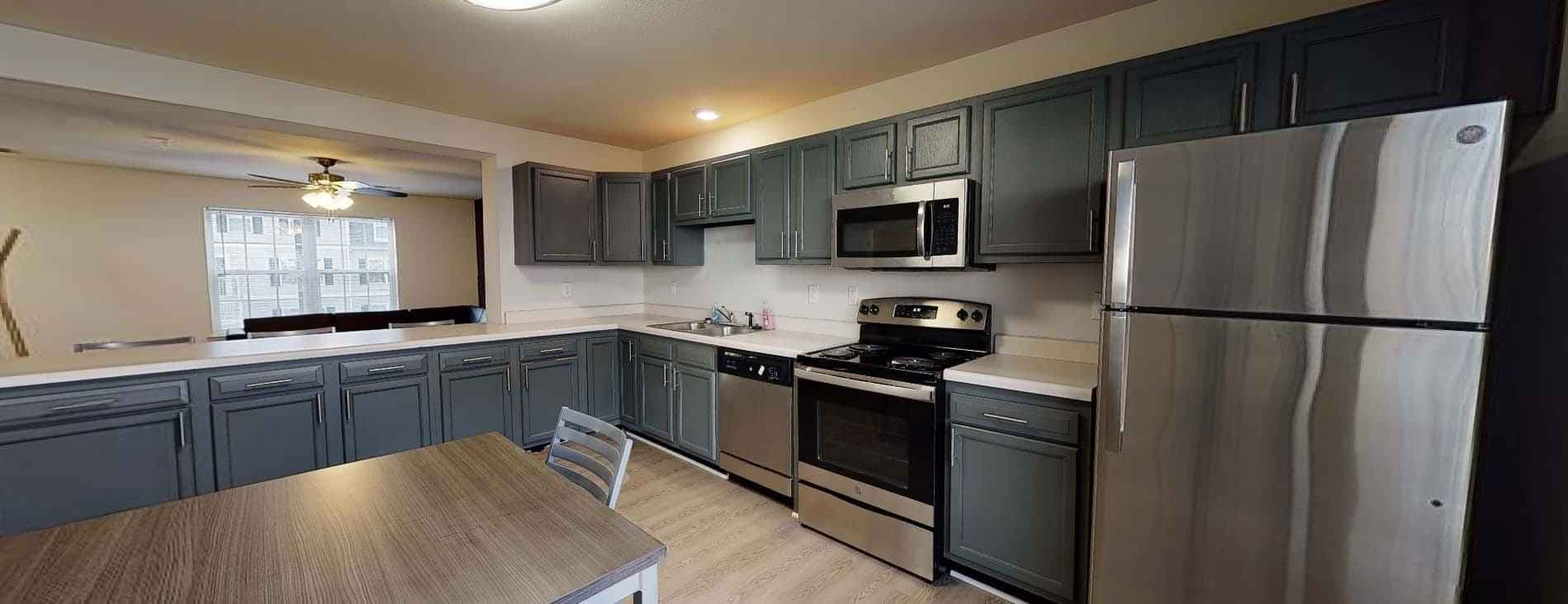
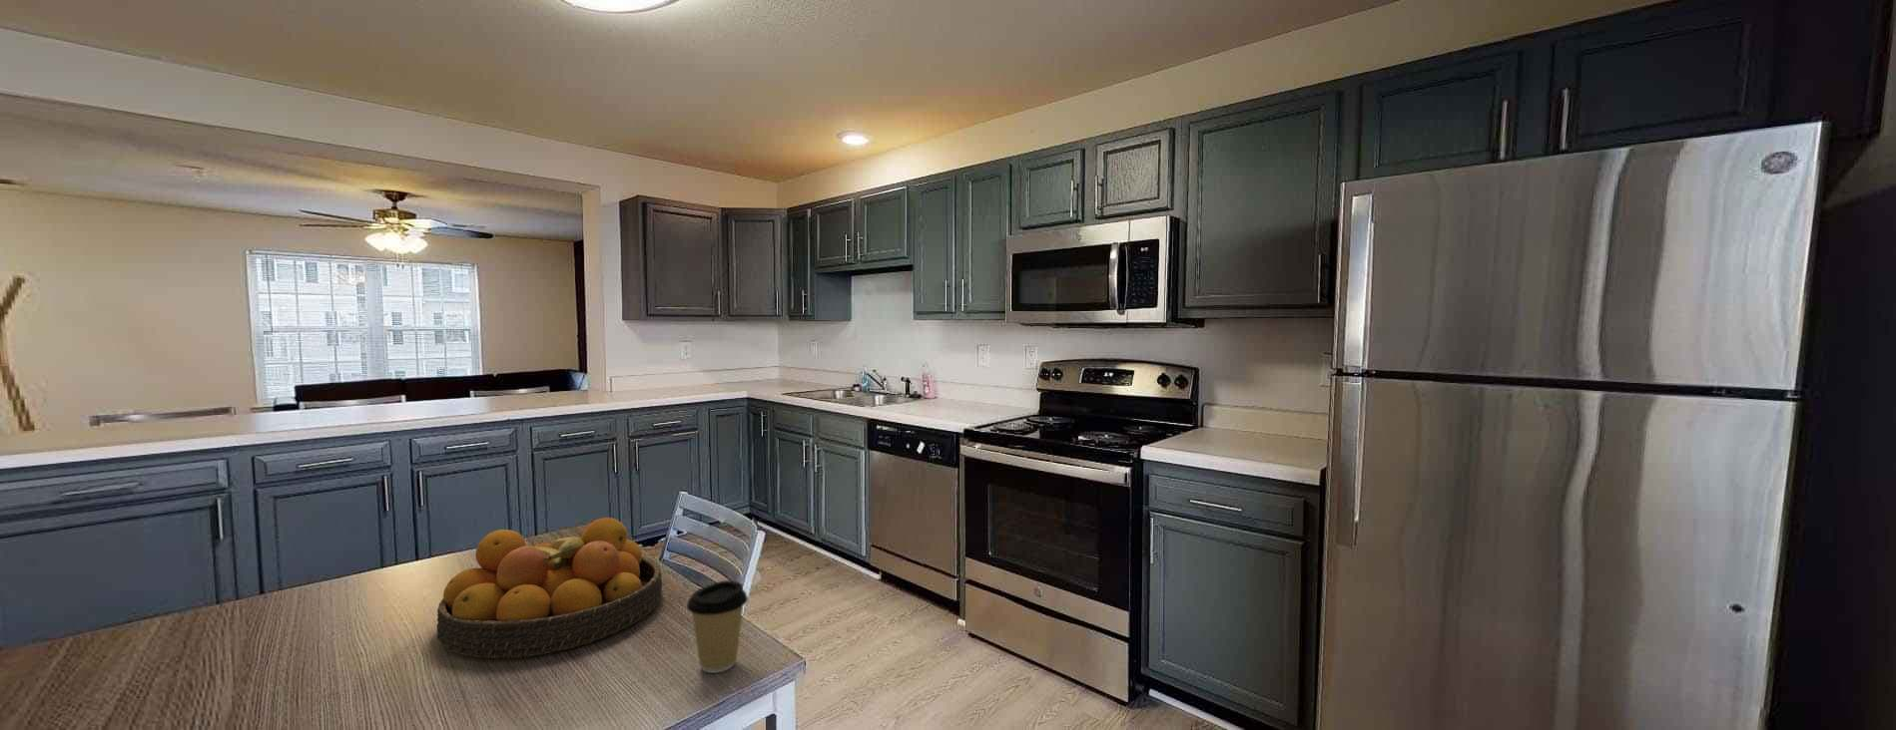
+ coffee cup (718, 627)
+ fruit bowl (557, 570)
